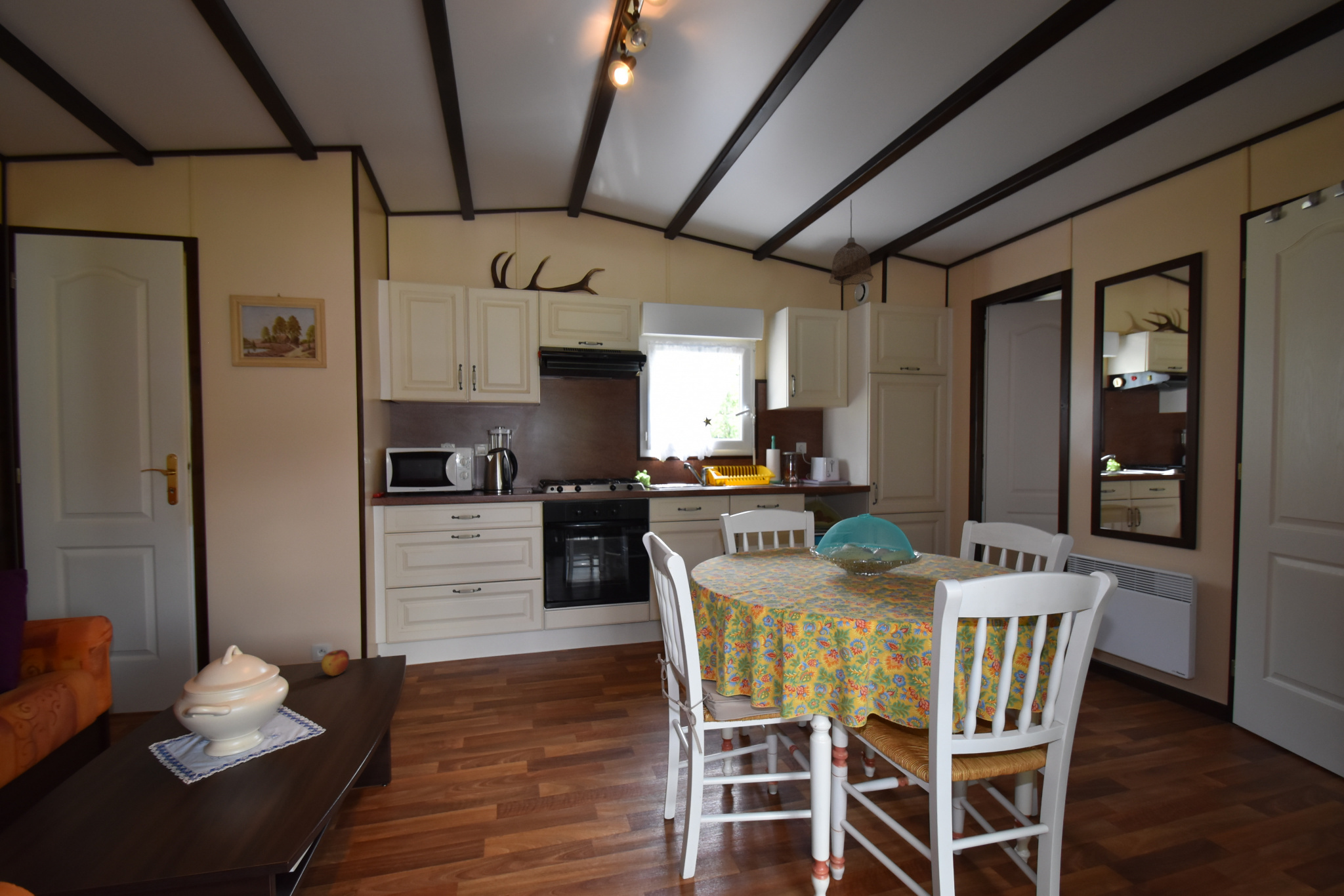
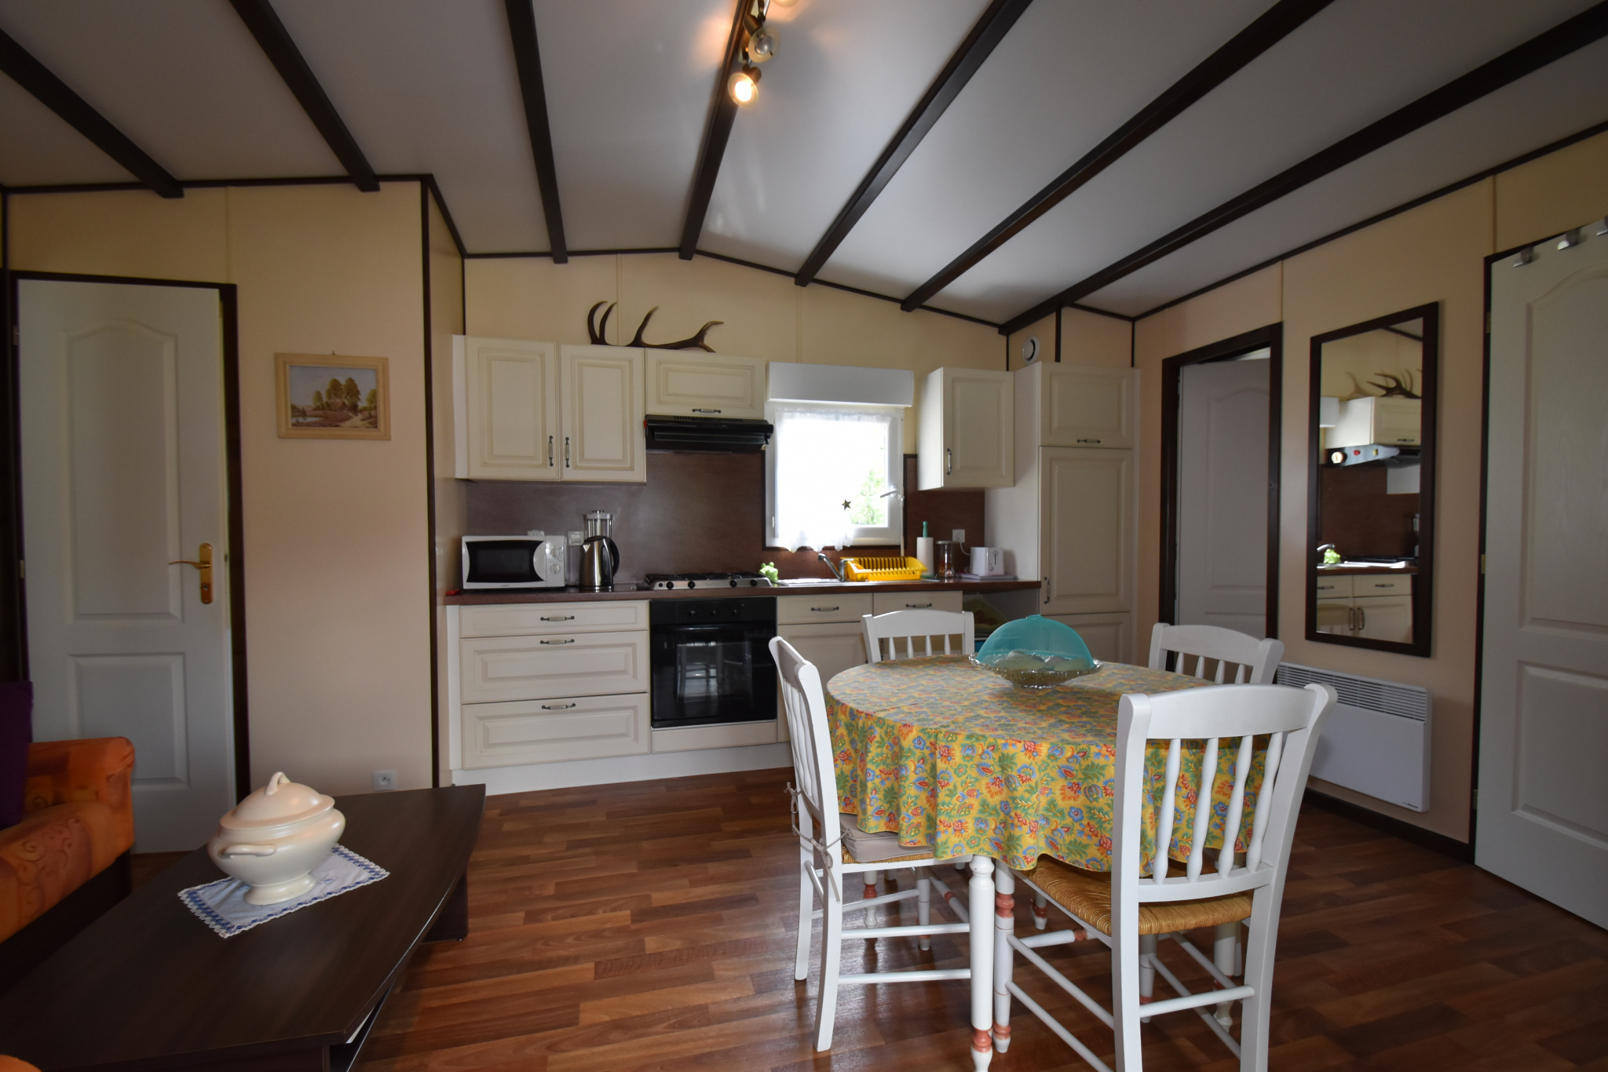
- apple (335, 662)
- pendant lamp (850, 240)
